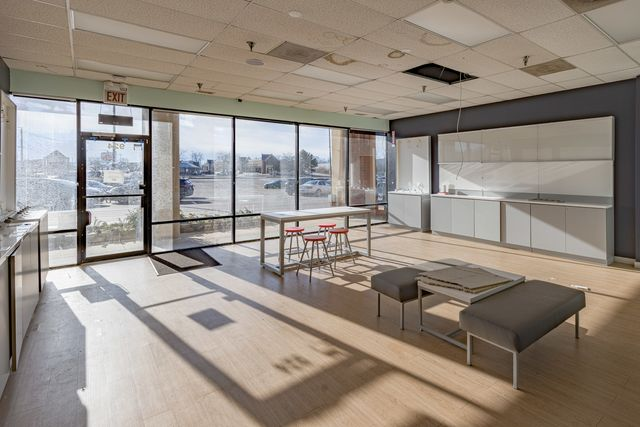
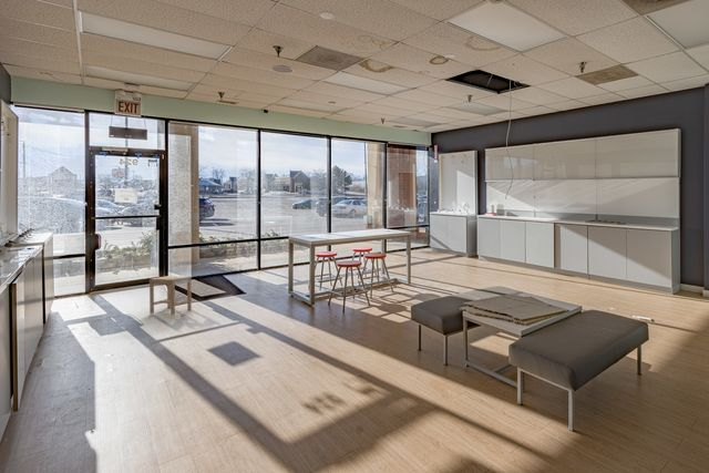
+ stool (171, 295)
